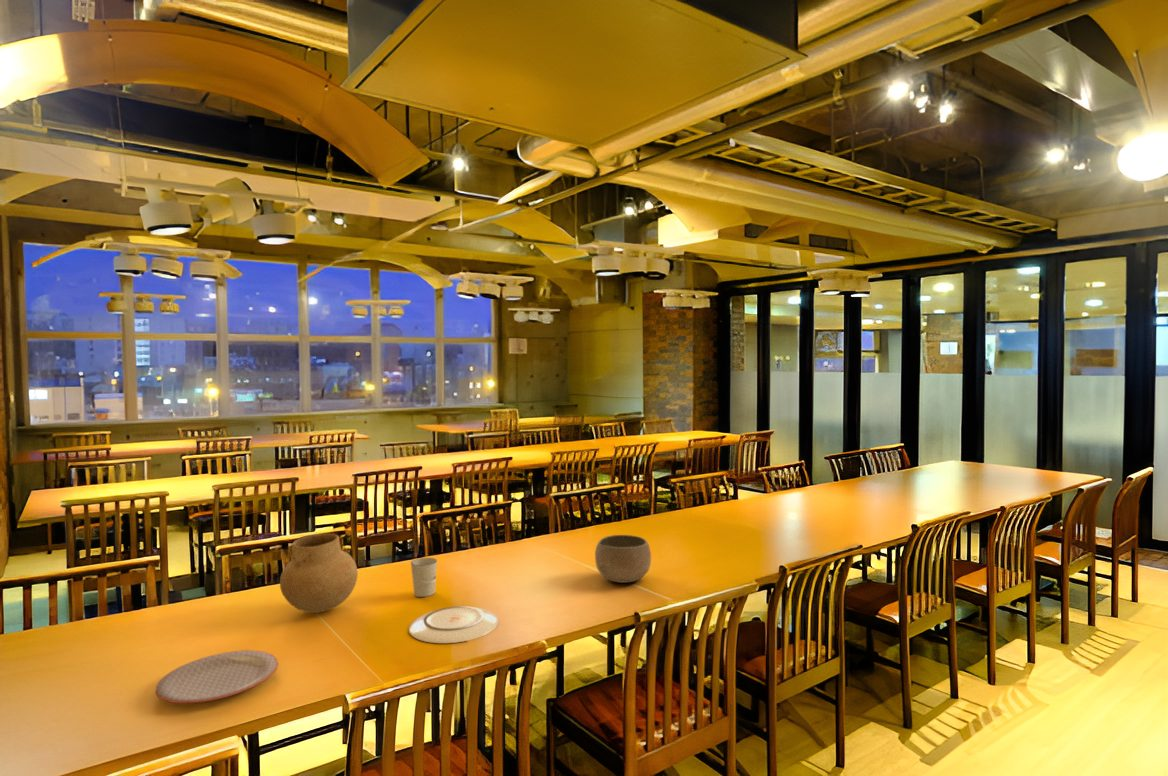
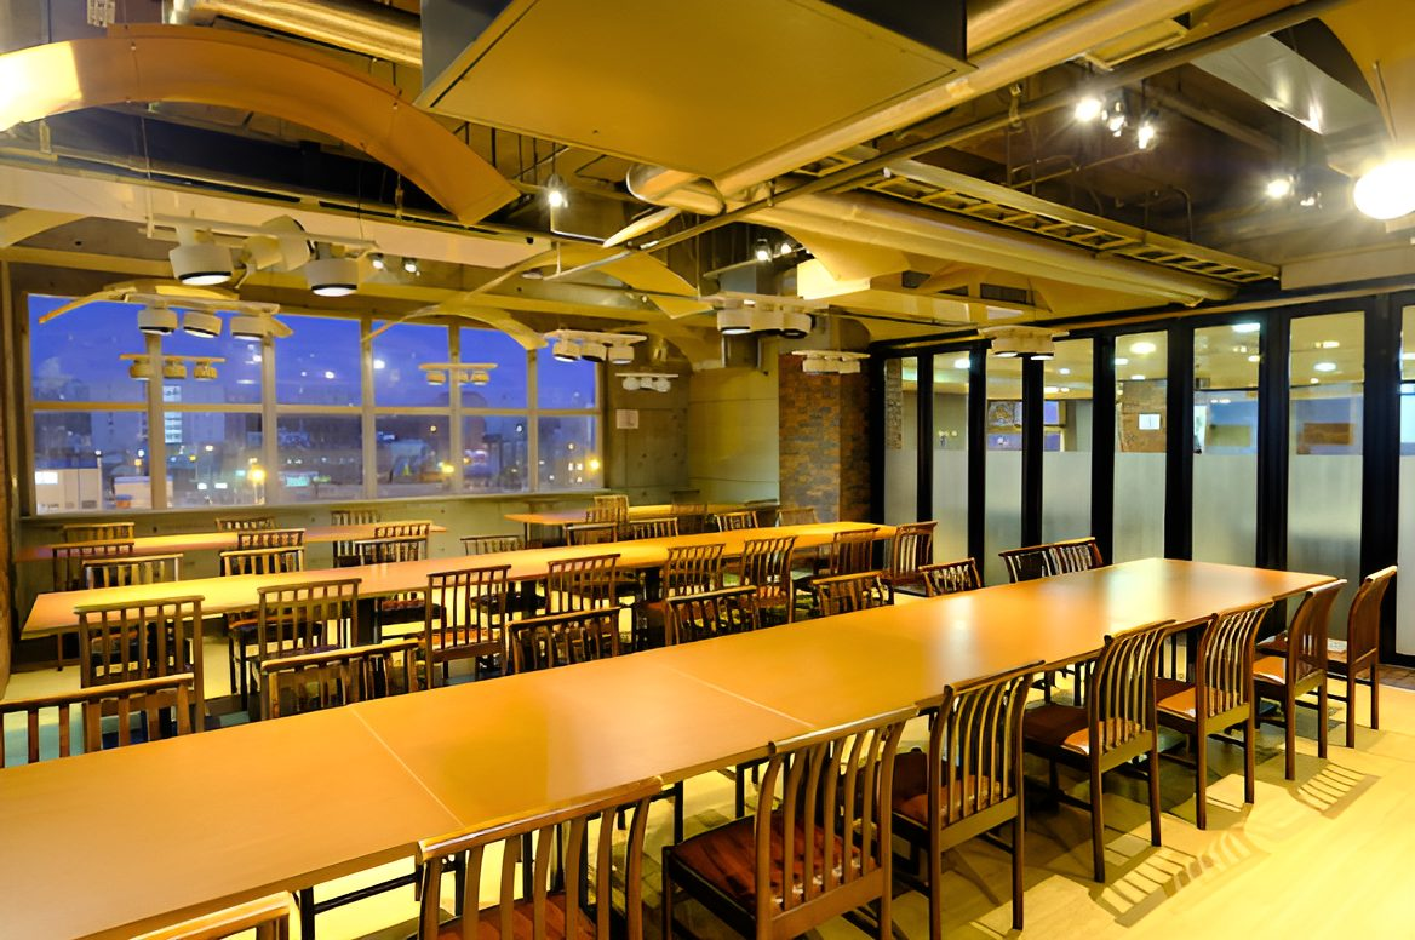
- plate (454, 621)
- plate (219, 678)
- cup (425, 578)
- ceramic pot (319, 573)
- bowl (622, 559)
